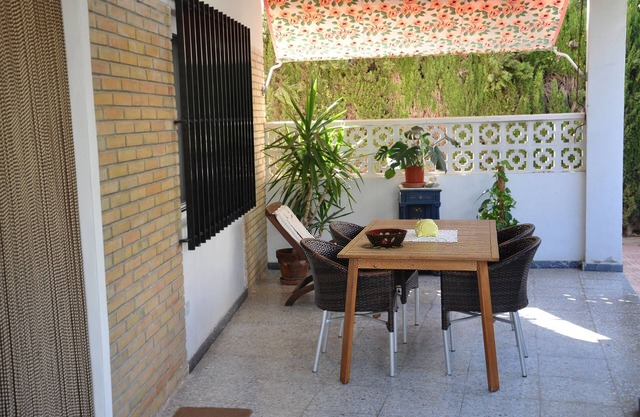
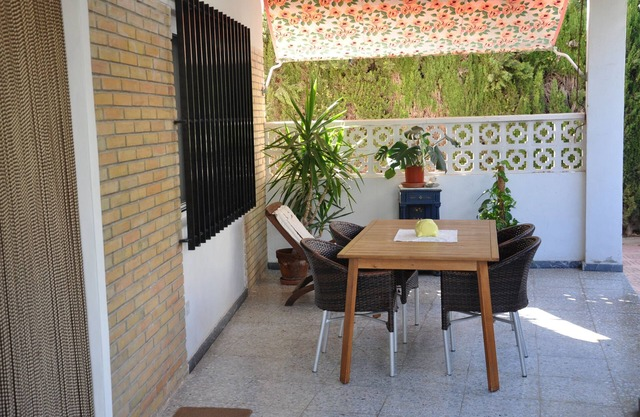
- decorative bowl (386, 238)
